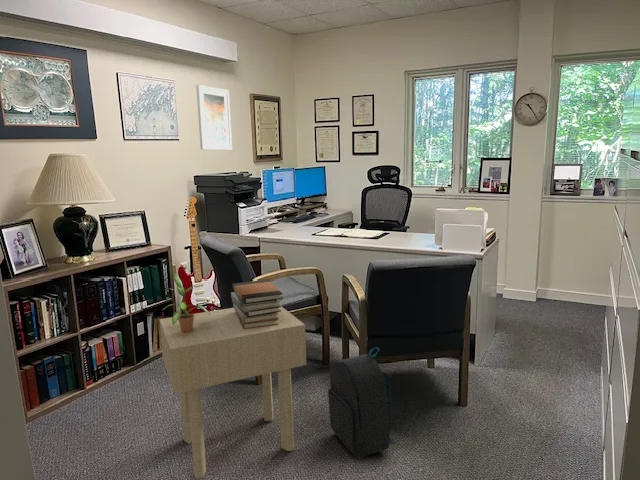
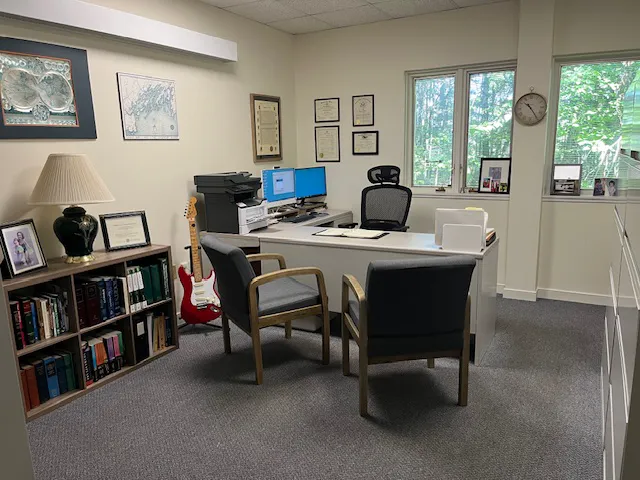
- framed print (215, 118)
- backpack (359, 397)
- potted plant (184, 300)
- side table (233, 380)
- book stack (256, 302)
